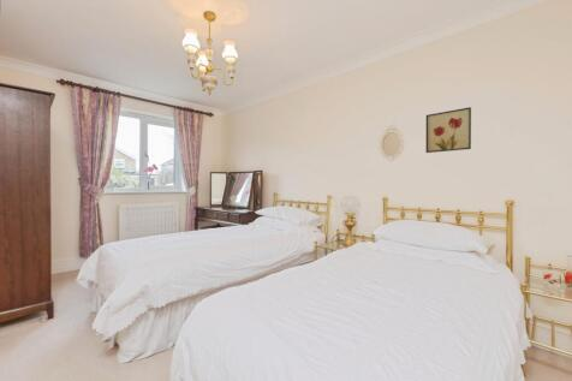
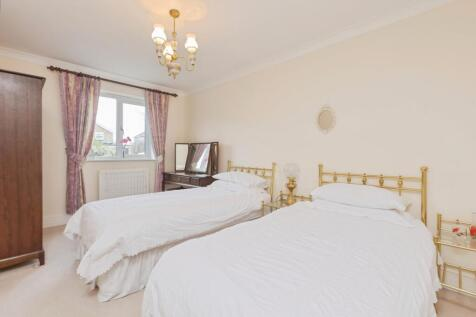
- wall art (447, 131)
